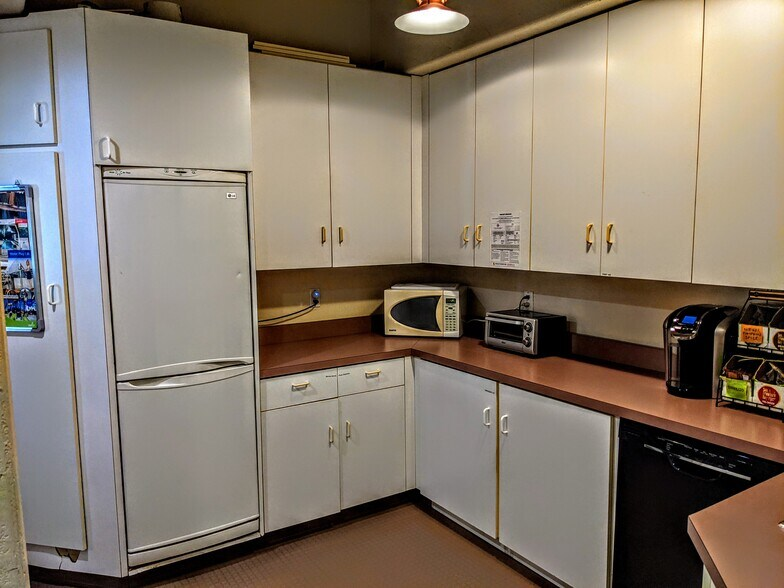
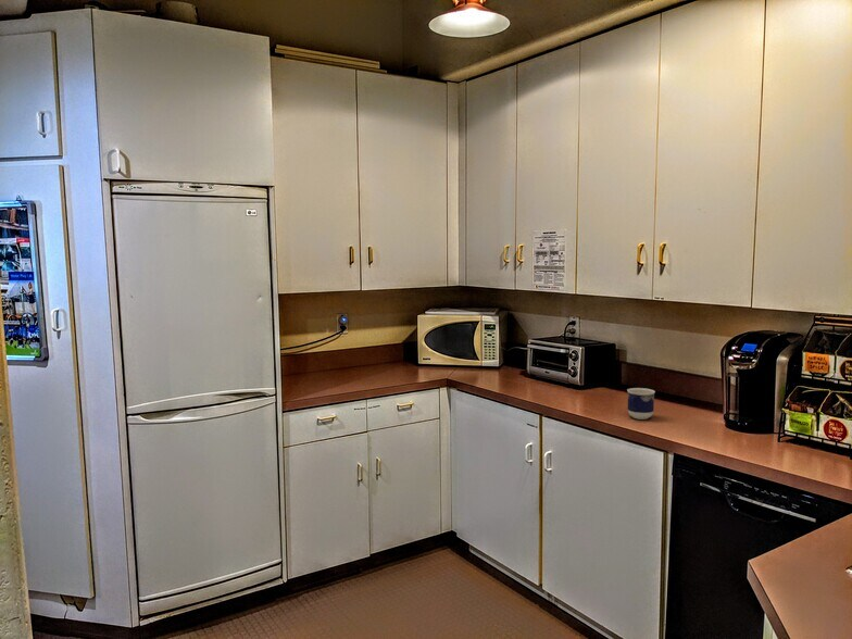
+ cup (638, 404)
